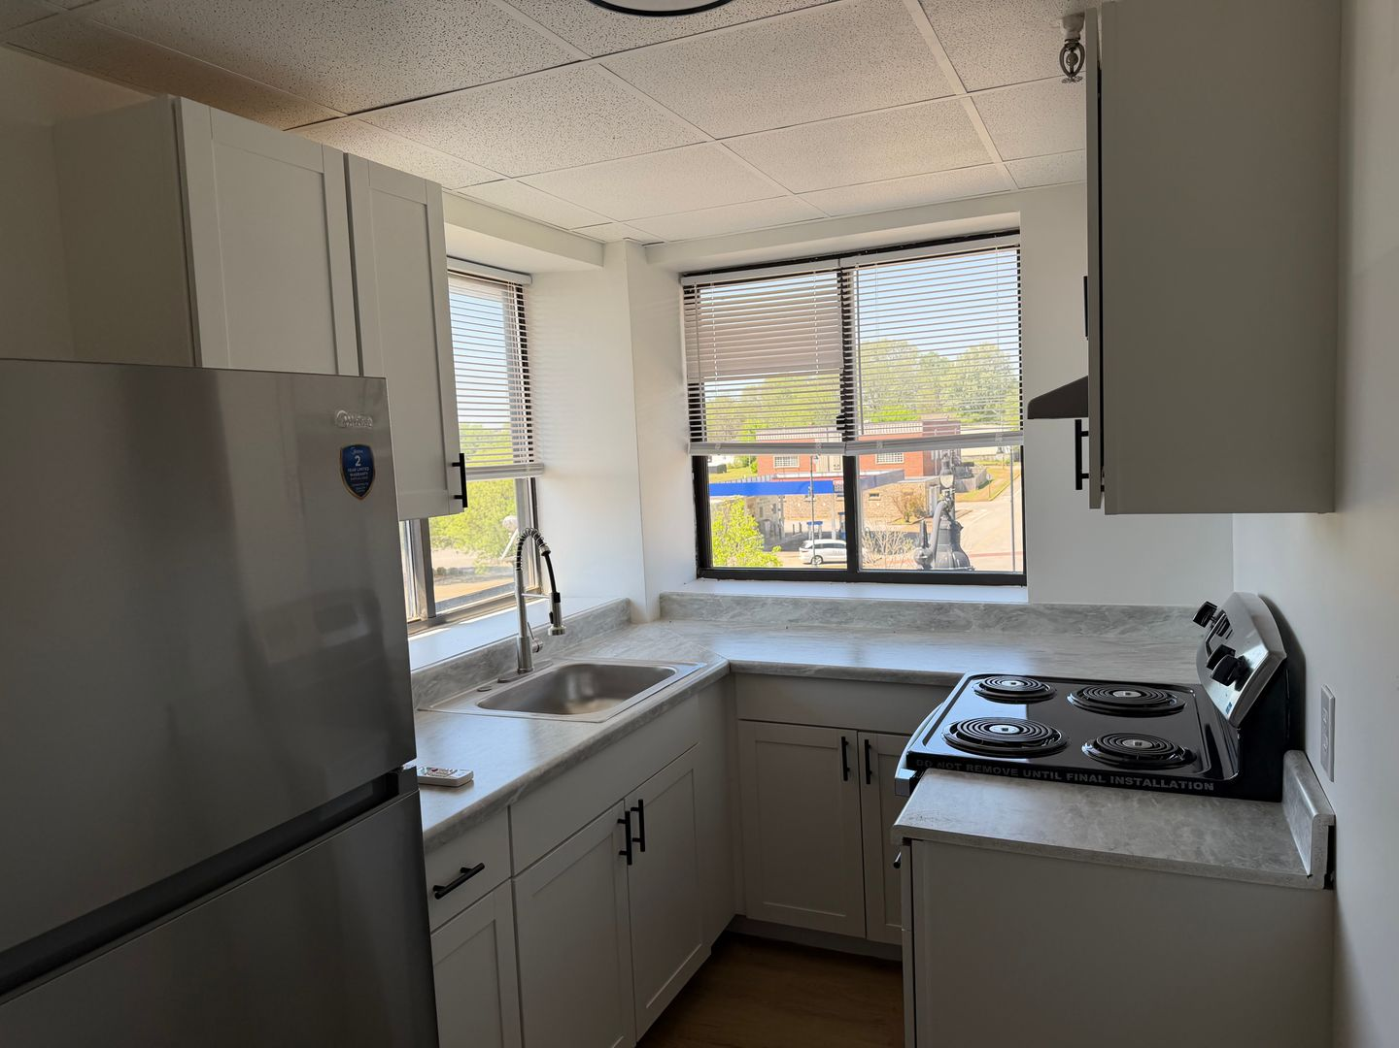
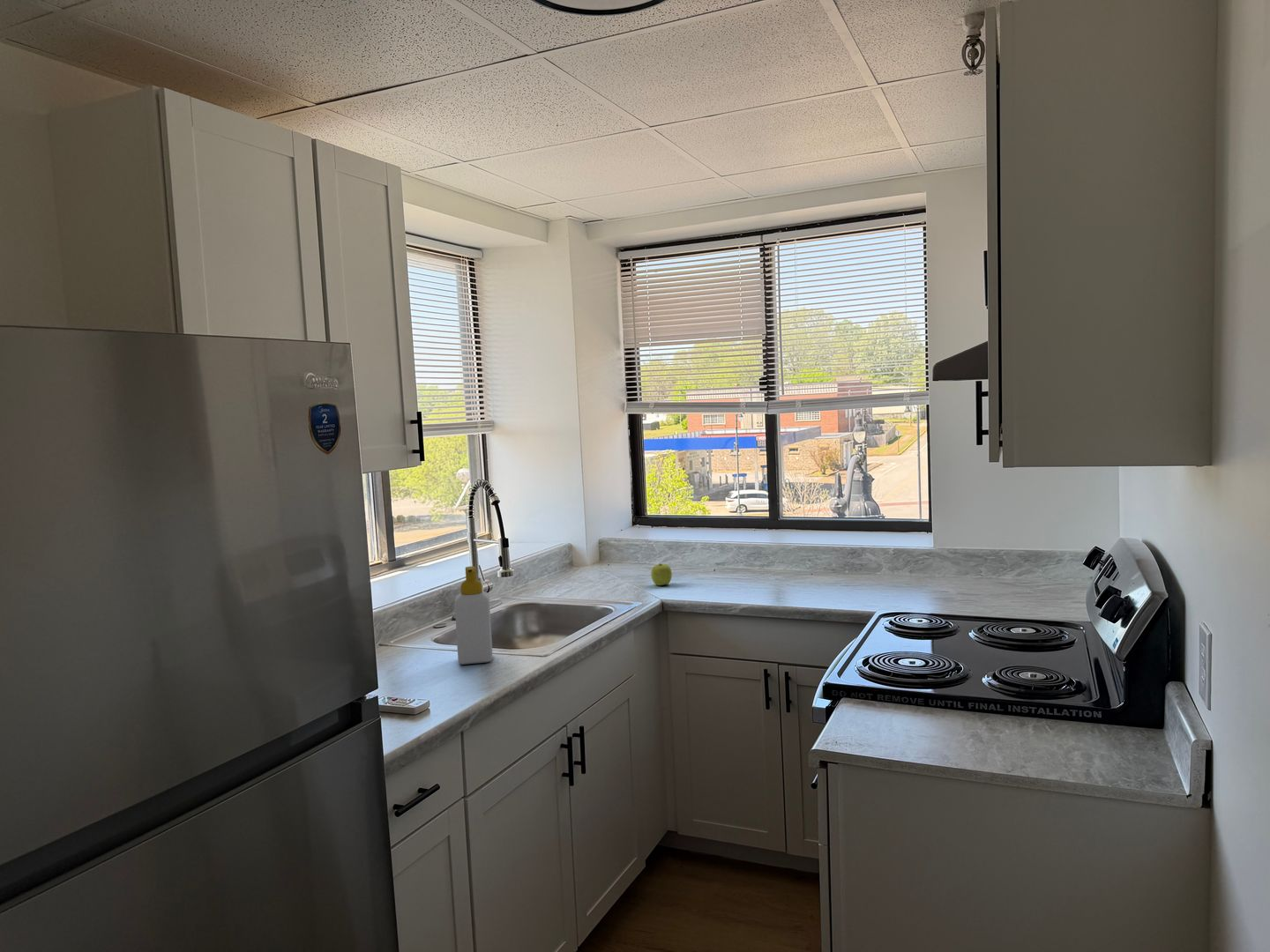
+ fruit (661, 573)
+ soap bottle (473, 614)
